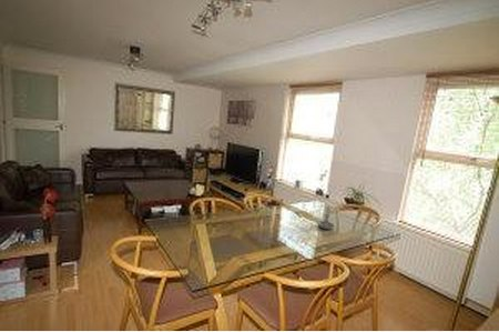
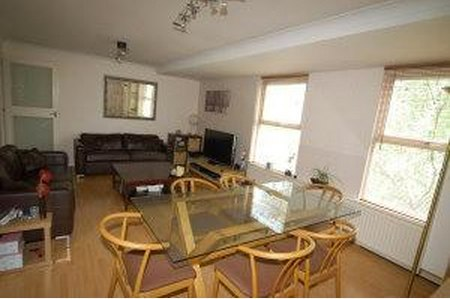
- candle (327, 215)
